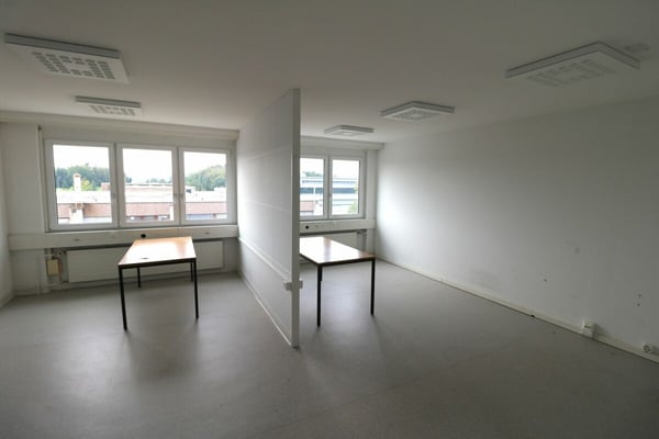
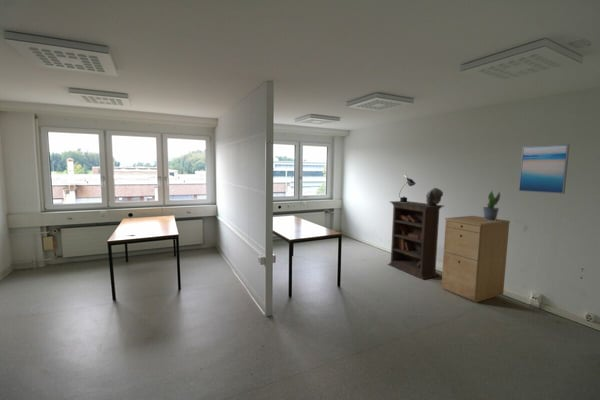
+ wall art (542, 169)
+ lamp (402, 187)
+ bookcase (413, 237)
+ filing cabinet (474, 255)
+ potted plant (491, 205)
+ sculpture bust (434, 196)
